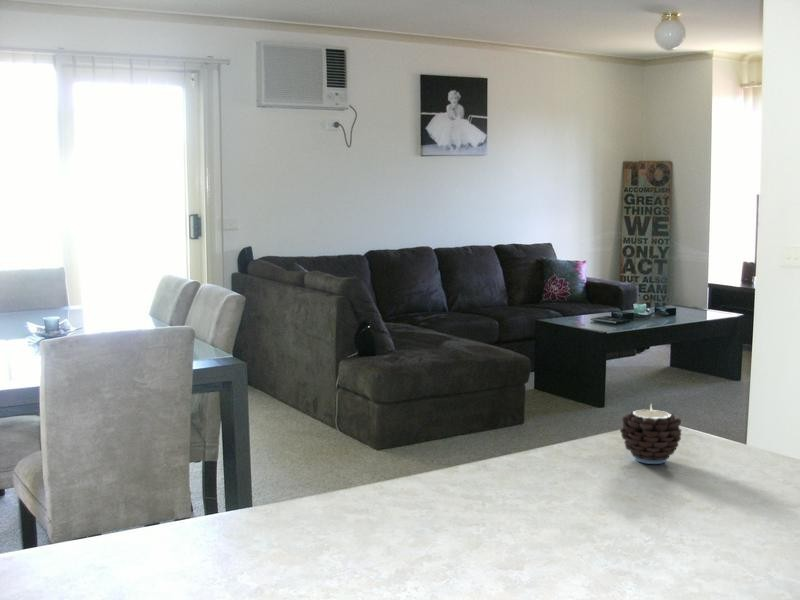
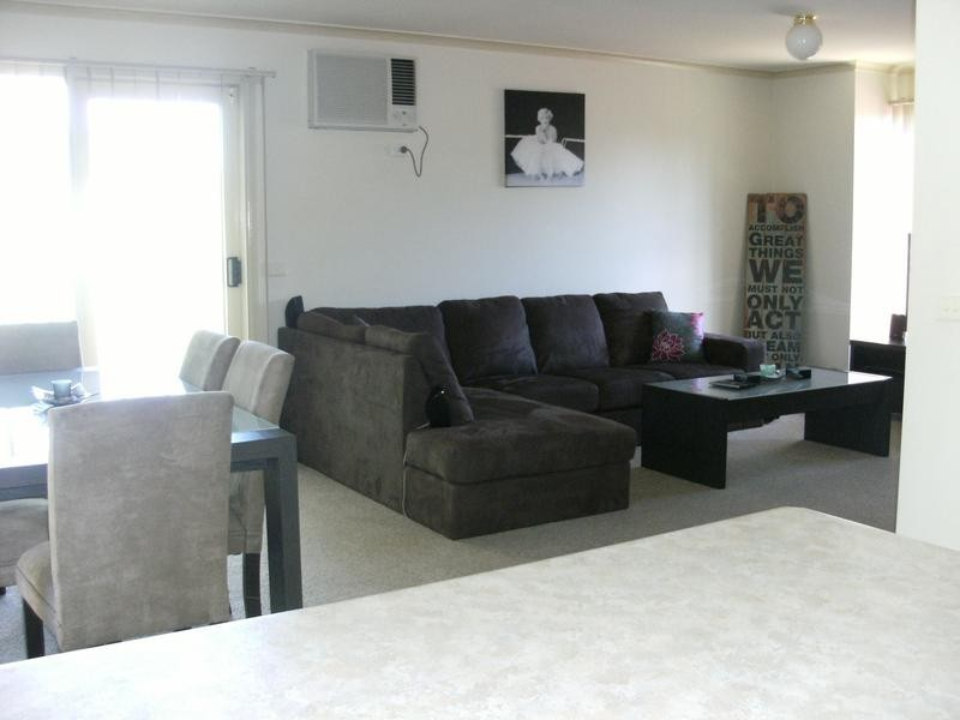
- candle (651, 431)
